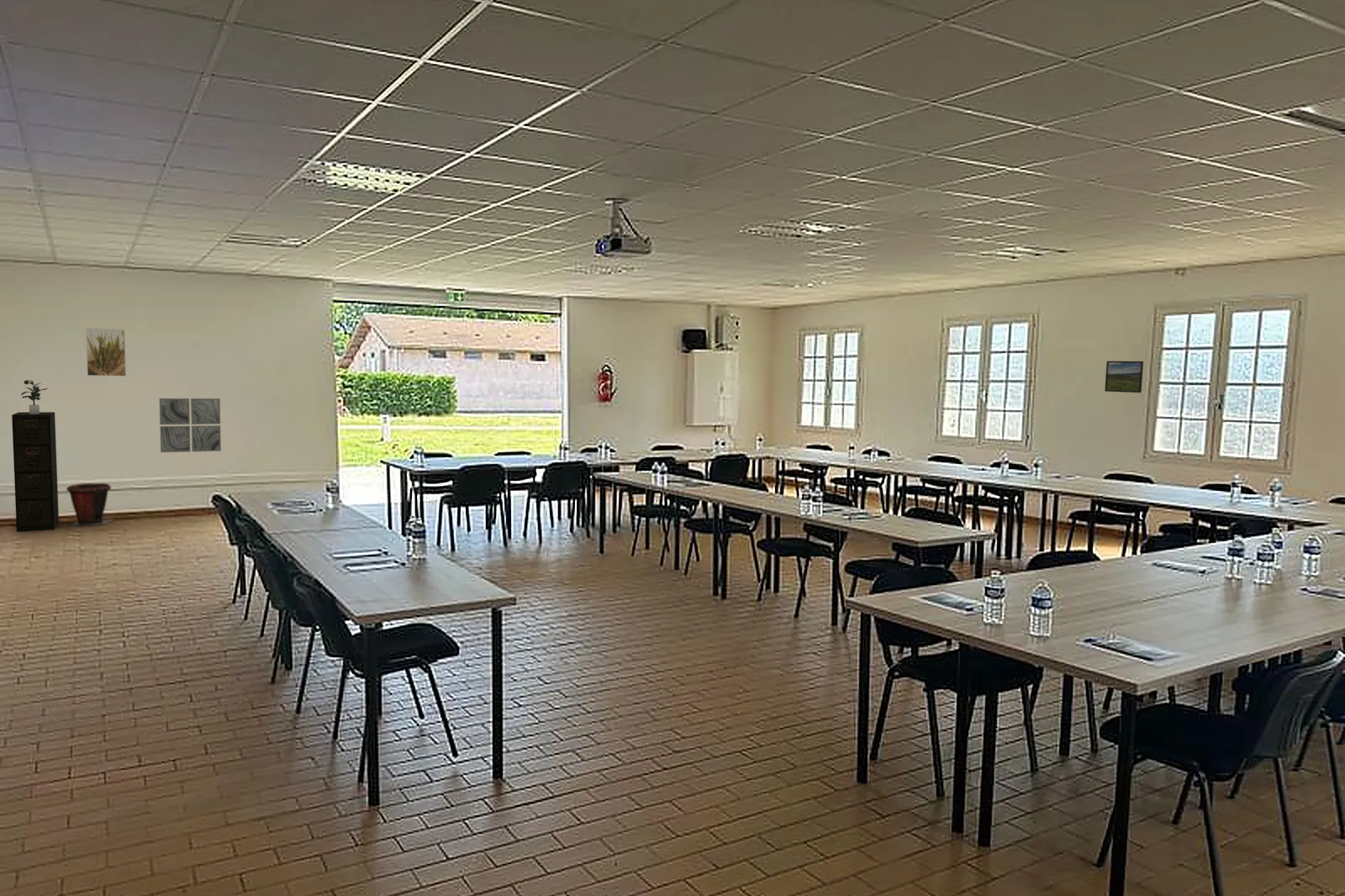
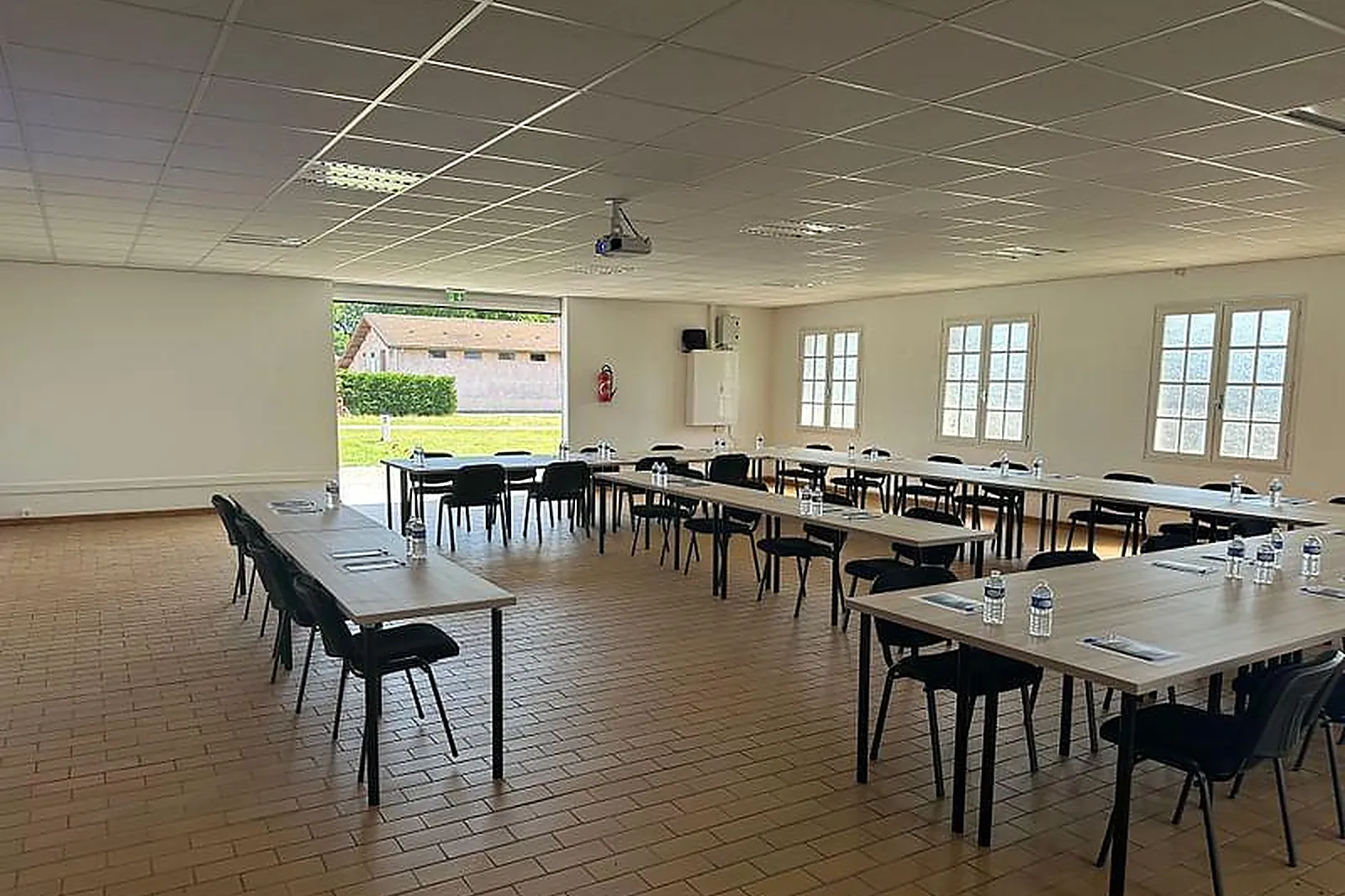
- wall art (189, 424)
- potted plant (34, 397)
- filing cabinet (35, 471)
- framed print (1123, 377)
- waste bin (90, 503)
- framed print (106, 352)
